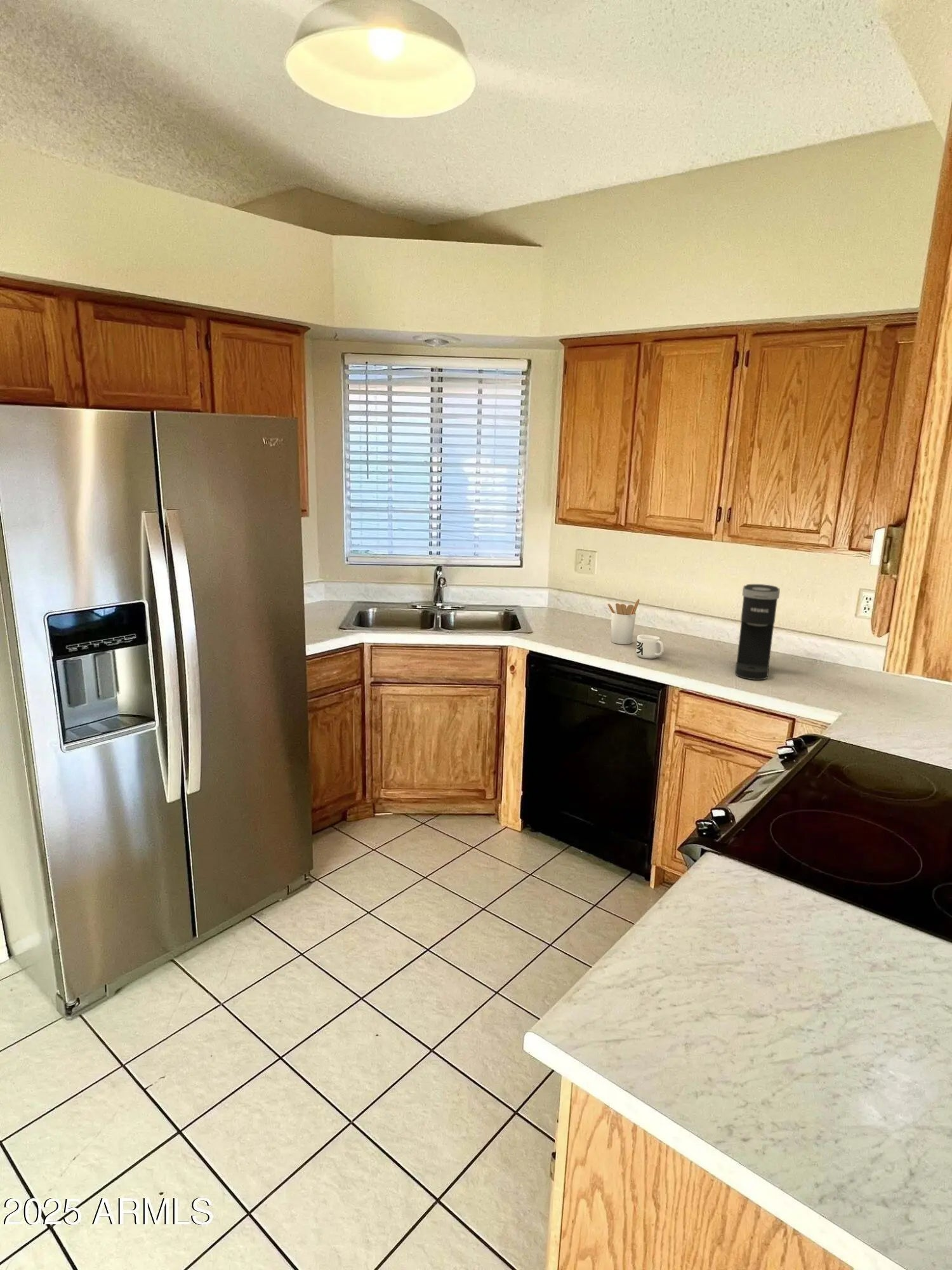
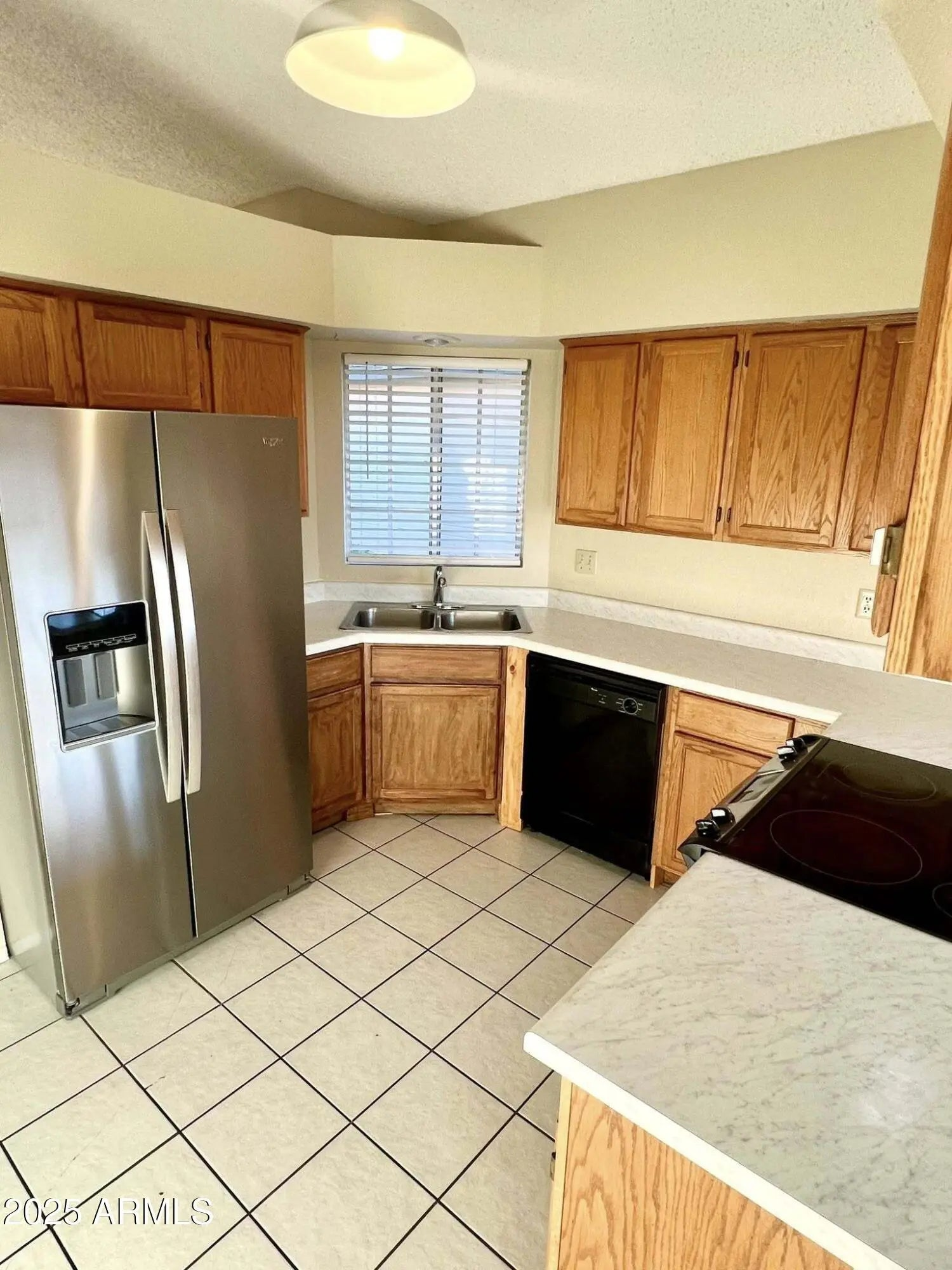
- coffee maker (757, 629)
- mug (651, 648)
- utensil holder (623, 621)
